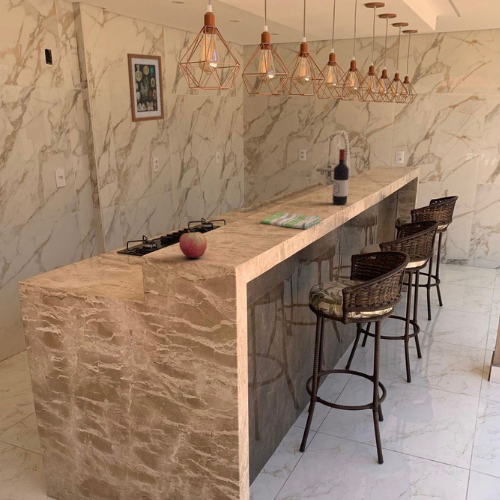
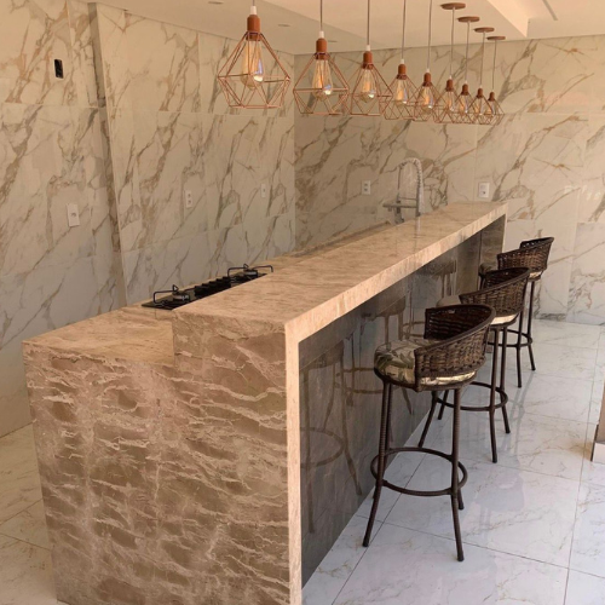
- apple (192, 244)
- wall art (146, 88)
- dish towel (291, 219)
- wine bottle (340, 177)
